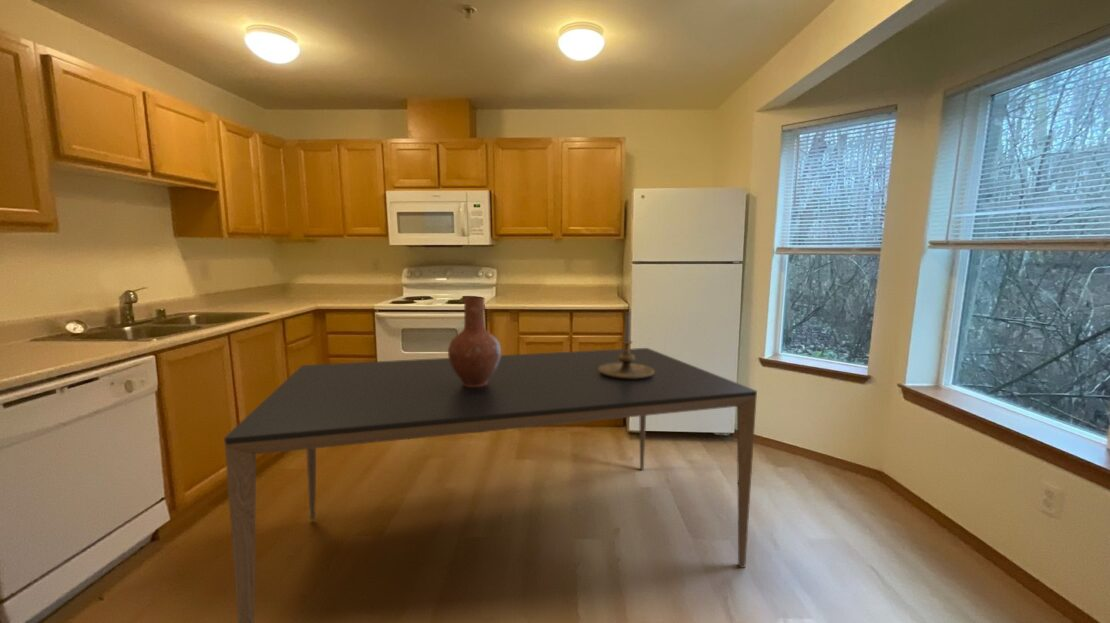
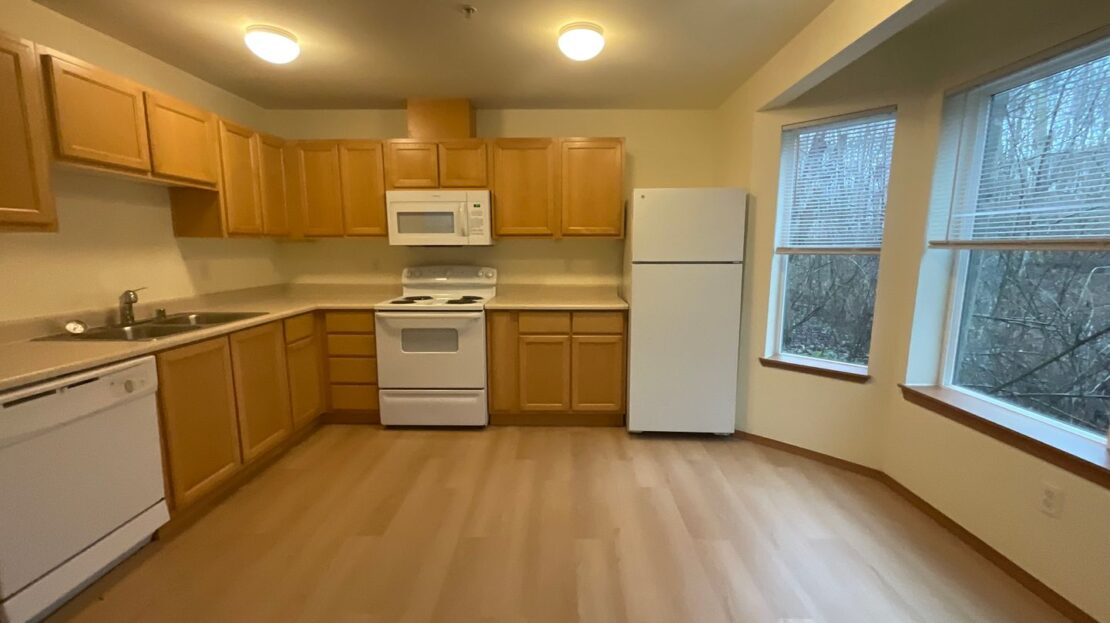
- dining table (505, 429)
- candle holder (627, 342)
- vase (474, 340)
